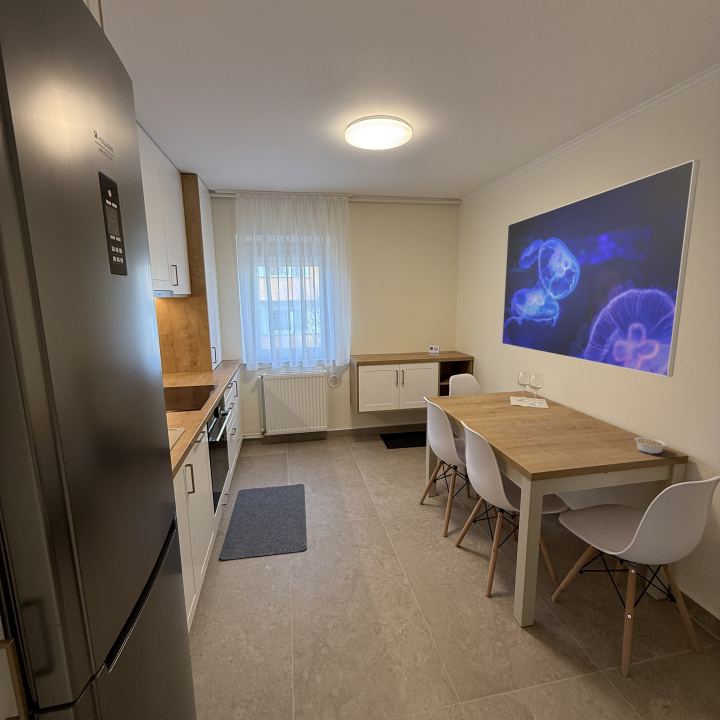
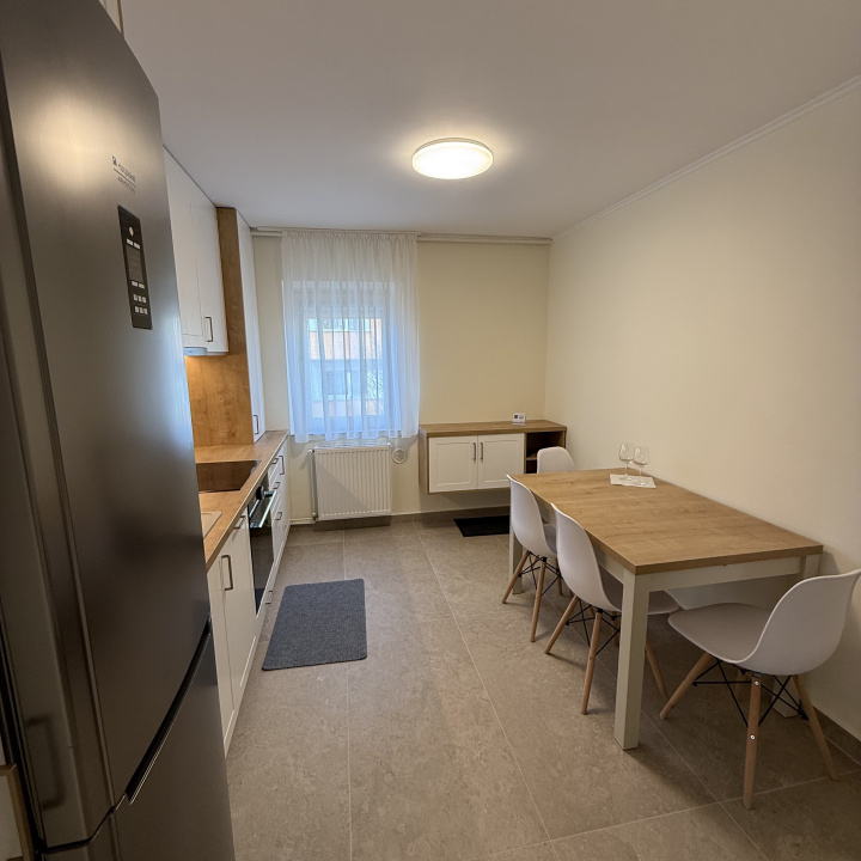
- legume (649, 445)
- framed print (569, 281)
